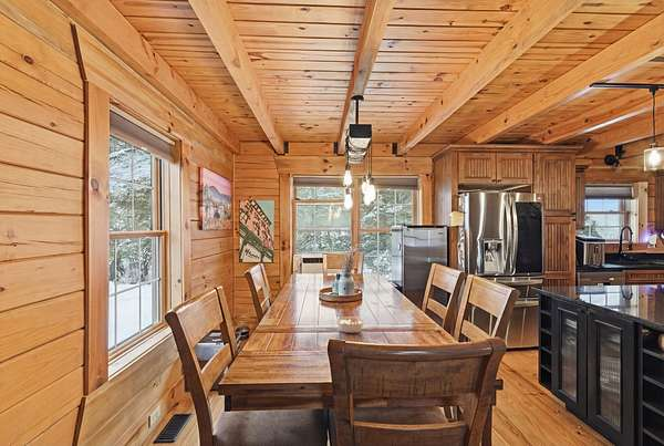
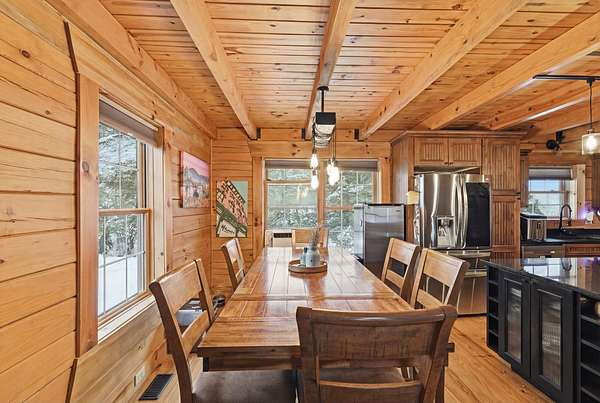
- legume (349, 324)
